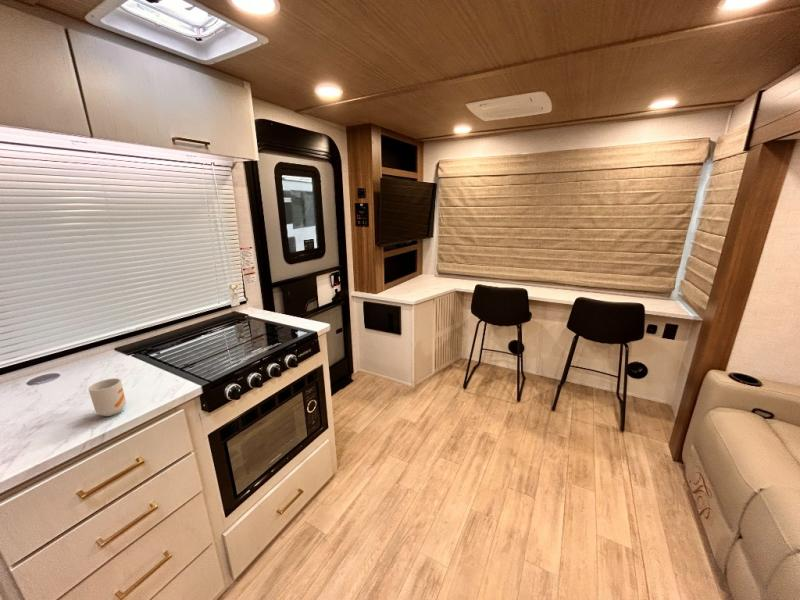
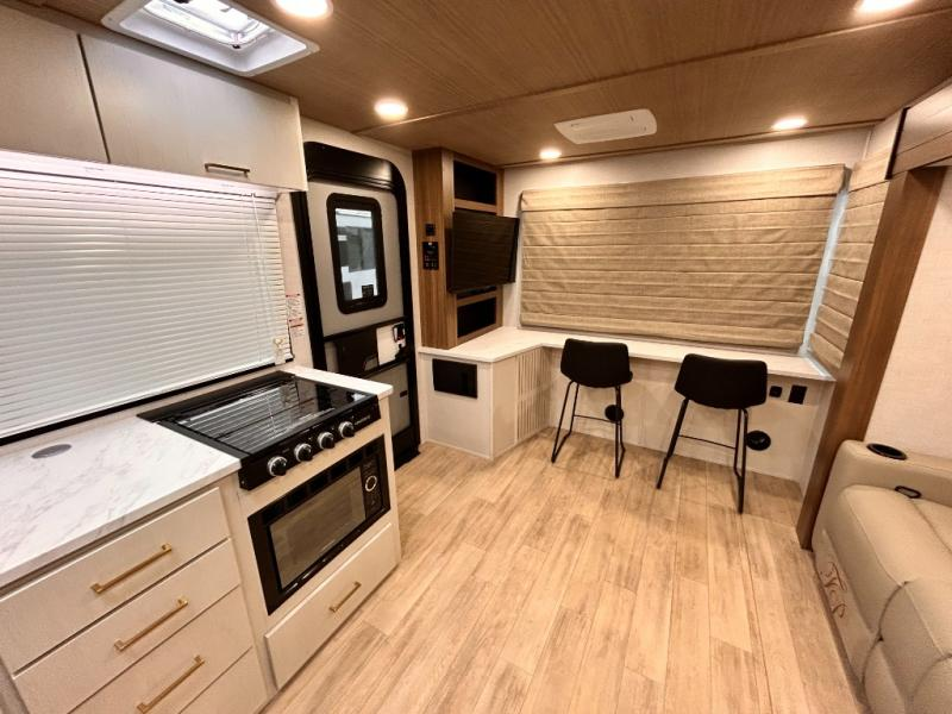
- mug (108, 397)
